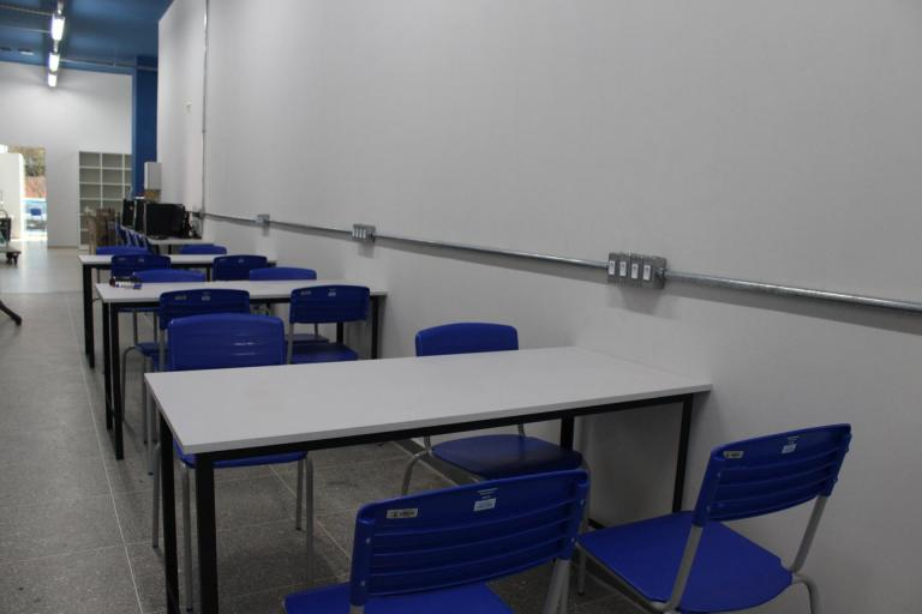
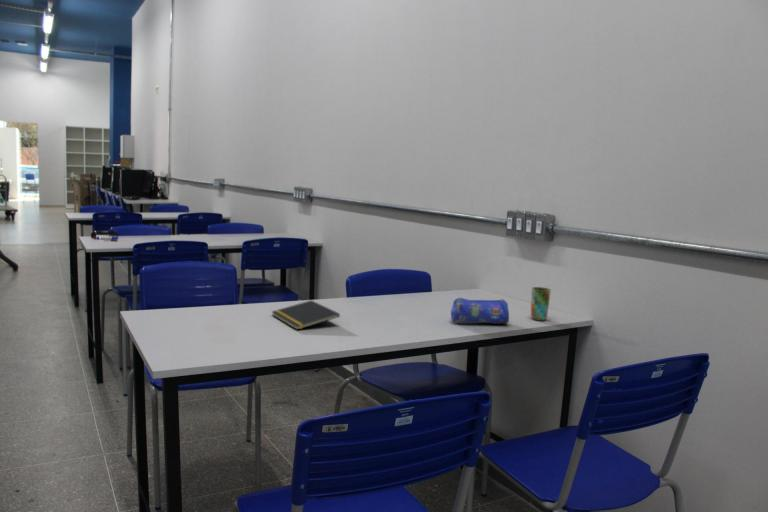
+ cup (539, 304)
+ notepad (304, 314)
+ pencil case (480, 310)
